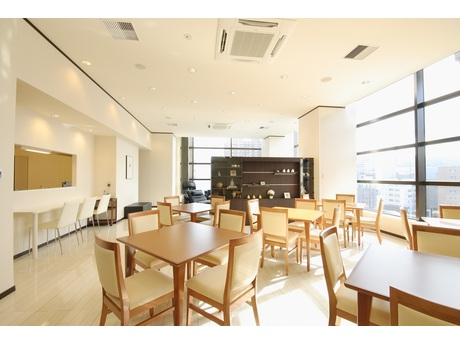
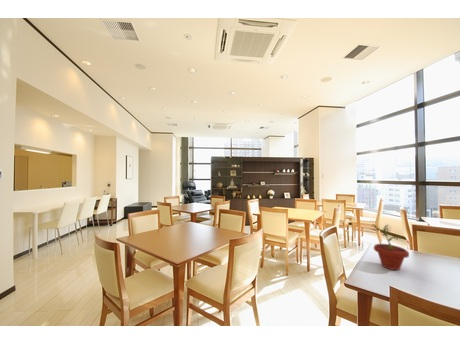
+ potted plant (389, 244)
